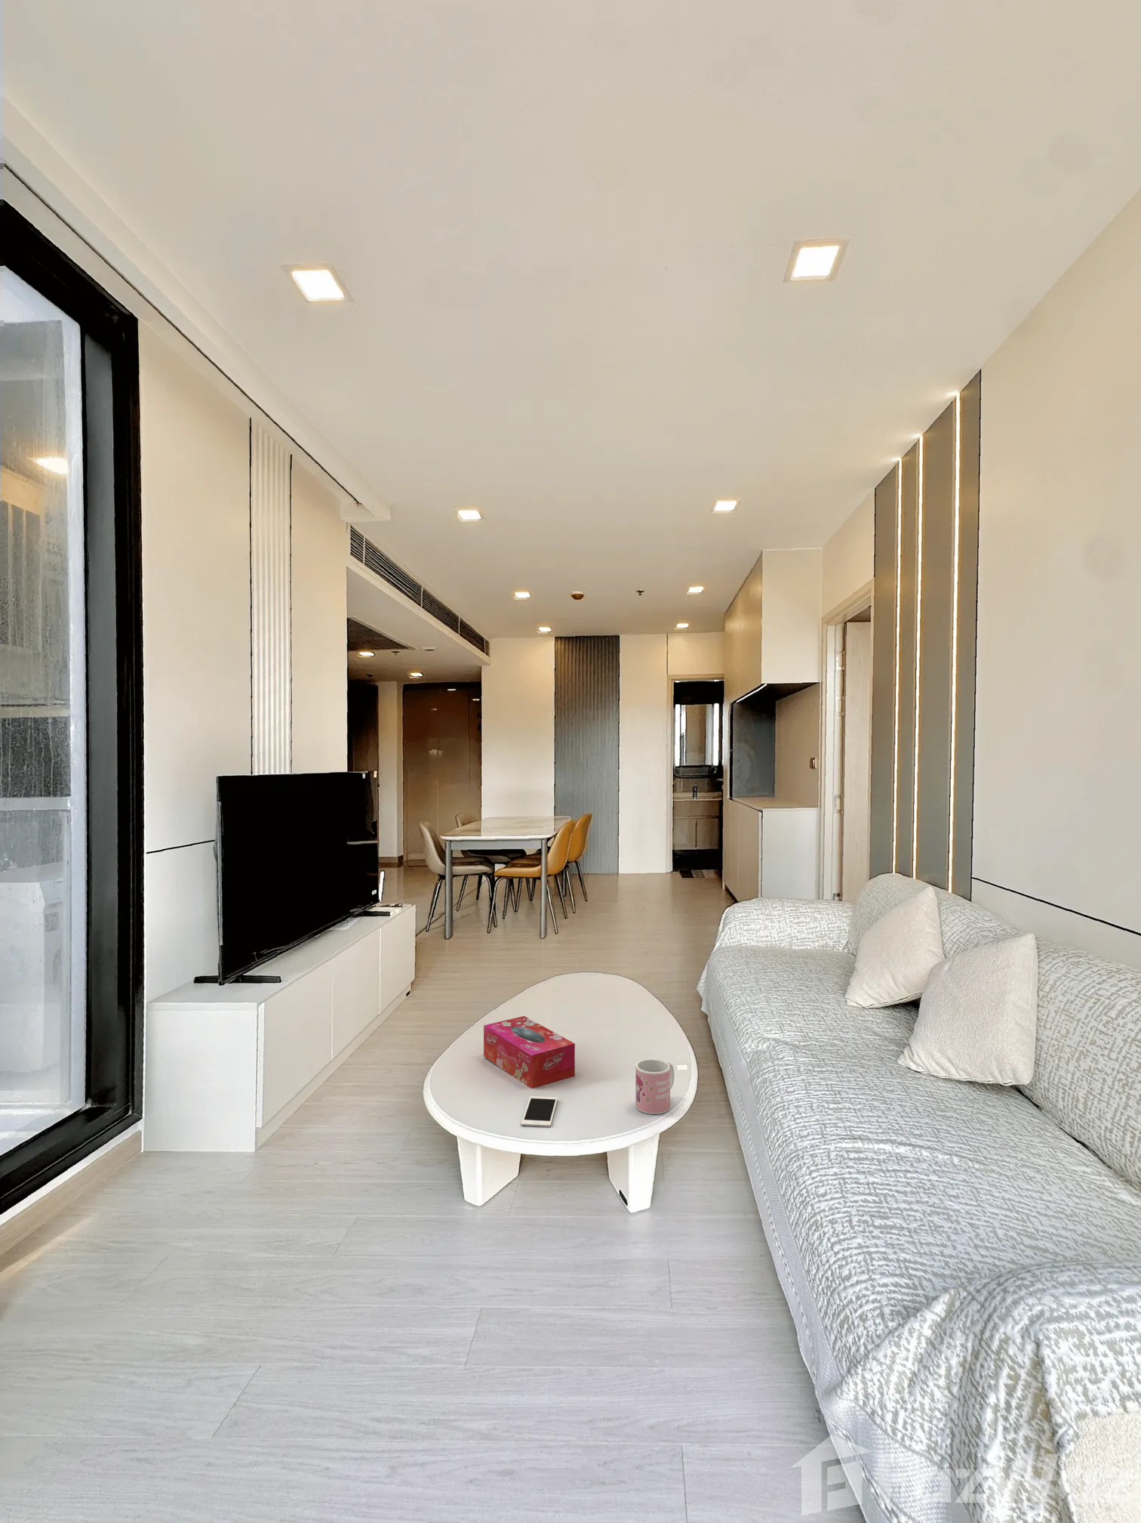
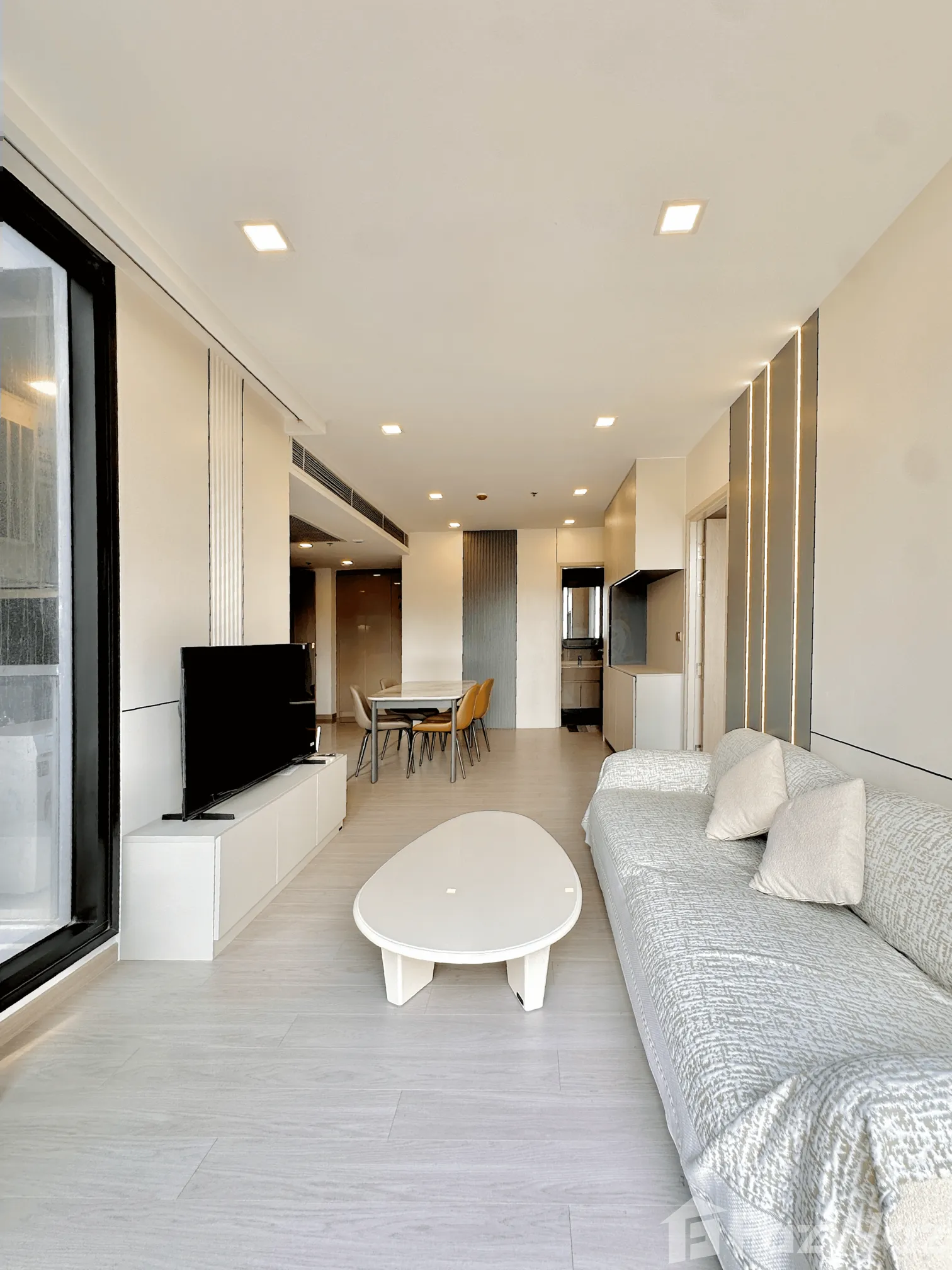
- mug (656, 1083)
- cell phone (539, 1110)
- tissue box (527, 1051)
